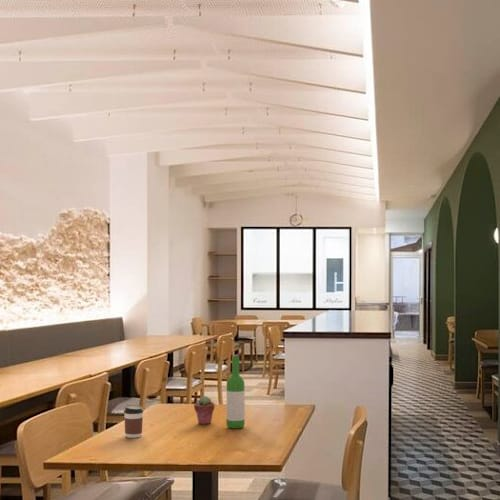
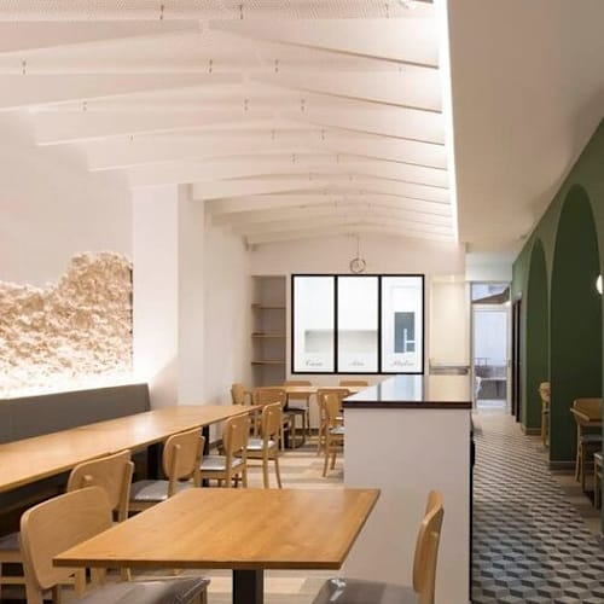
- coffee cup (133, 421)
- wine bottle (235, 391)
- potted succulent (204, 409)
